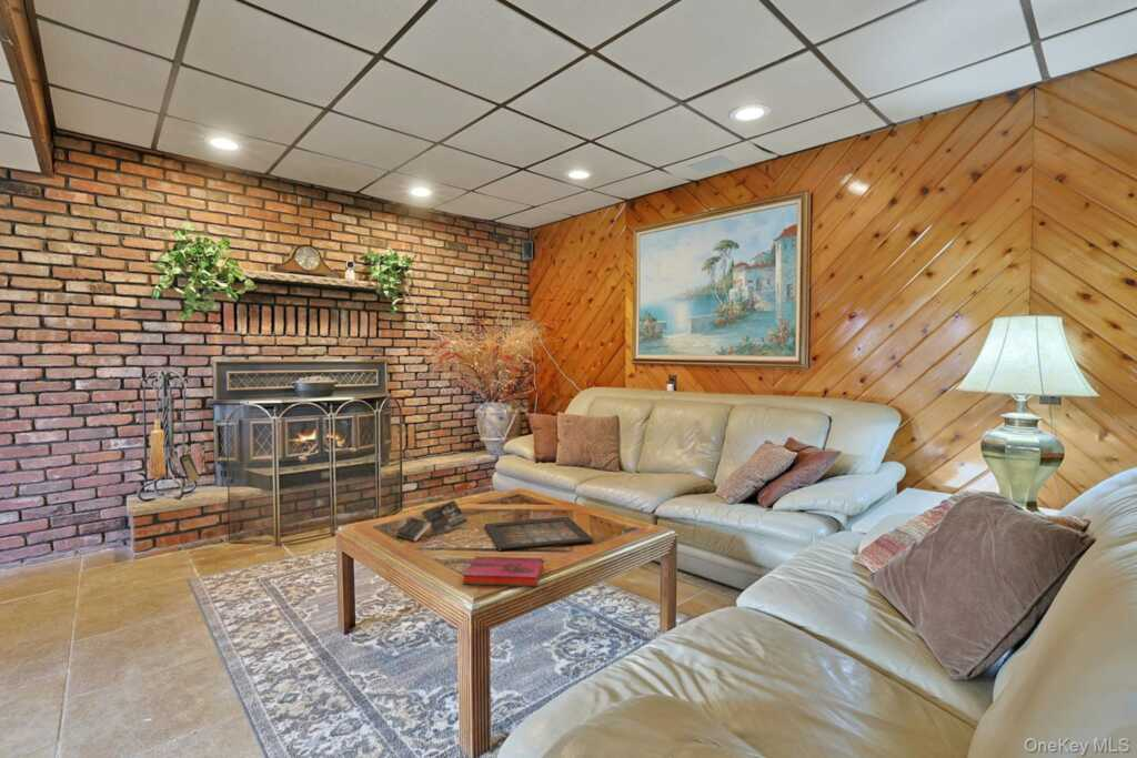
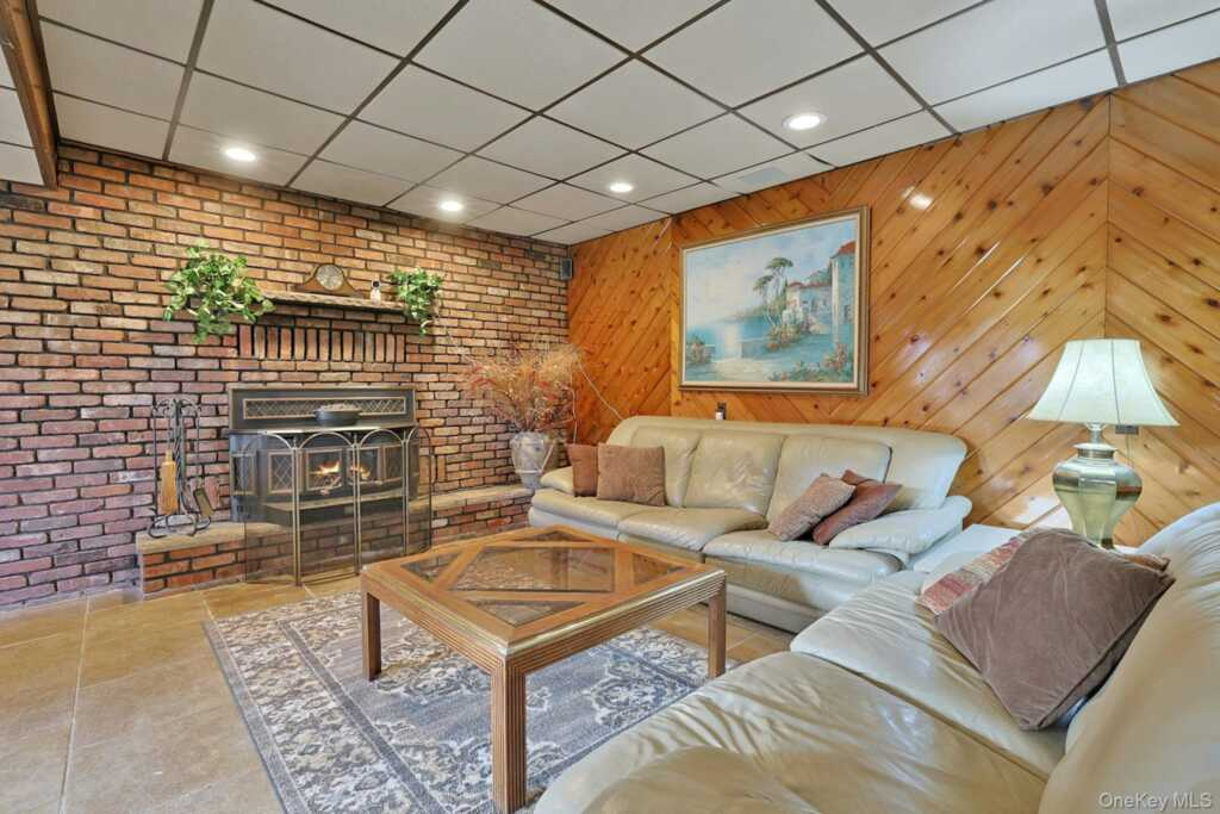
- paperback book (433, 518)
- hardback book (504, 570)
- icon panel (536, 532)
